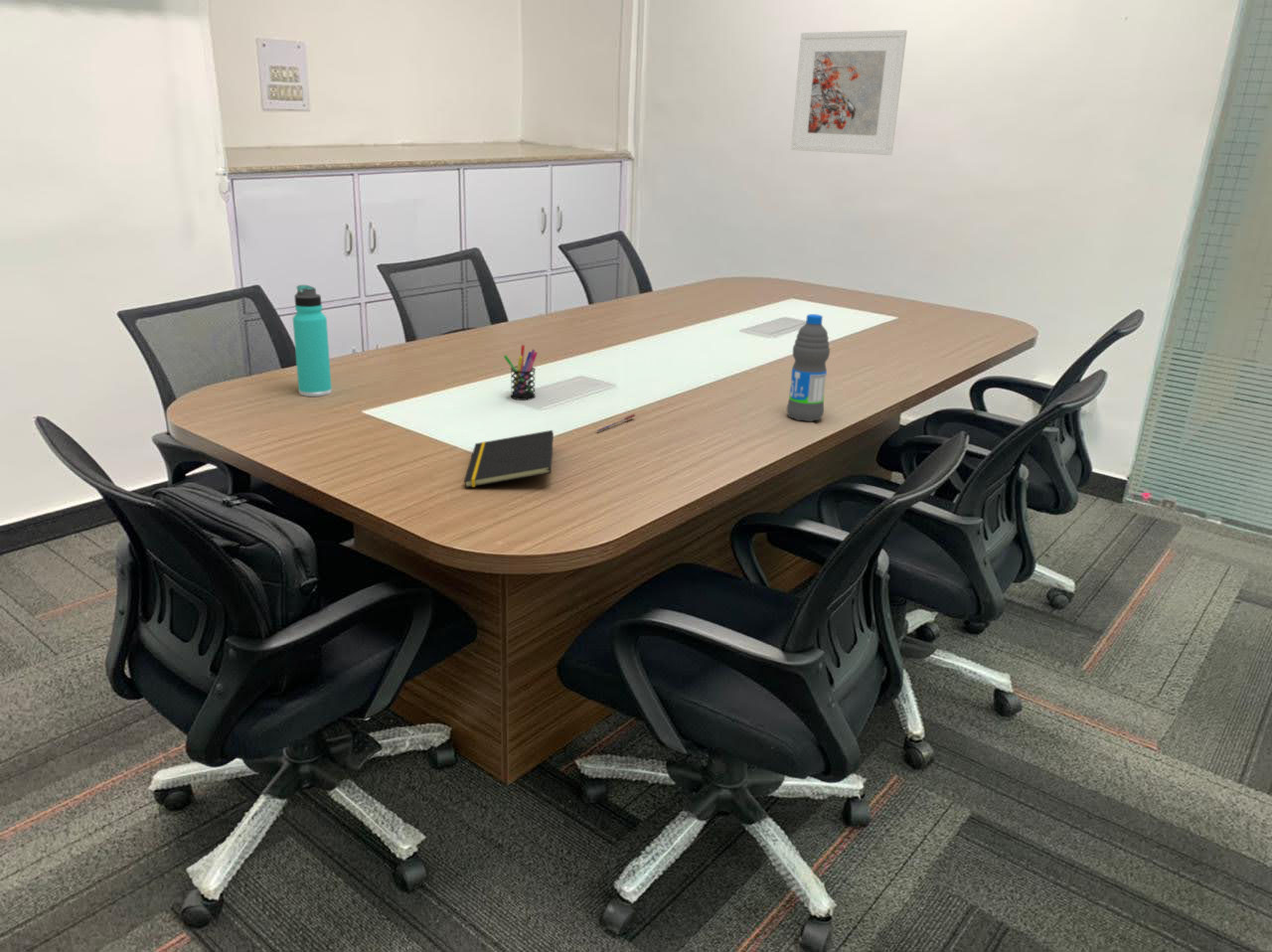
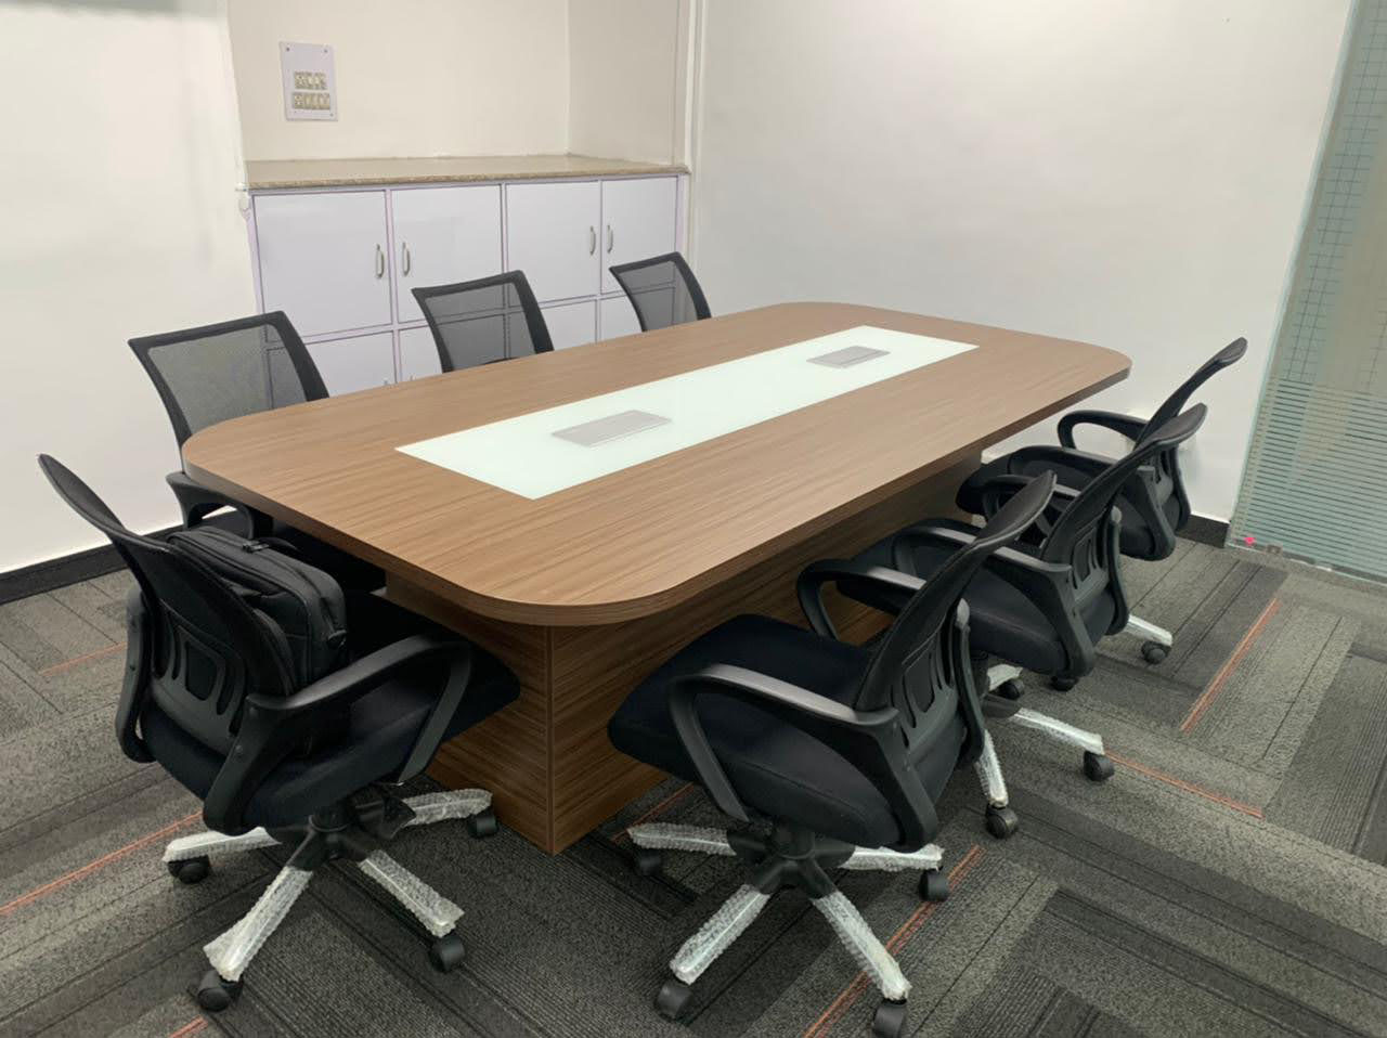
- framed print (846, 92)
- water bottle (809, 367)
- thermos bottle (311, 340)
- pen holder (520, 372)
- pen (615, 422)
- notepad (511, 457)
